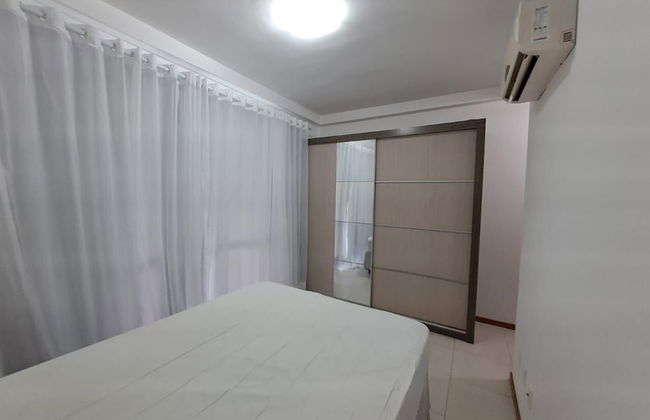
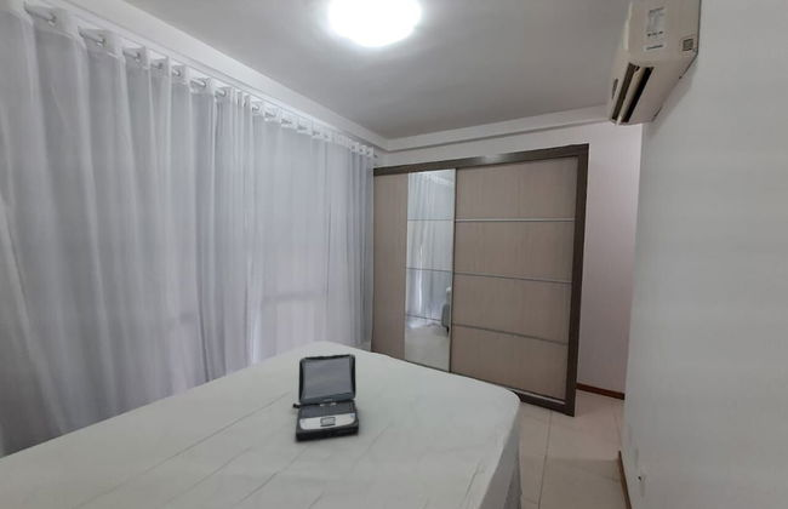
+ laptop (326, 391)
